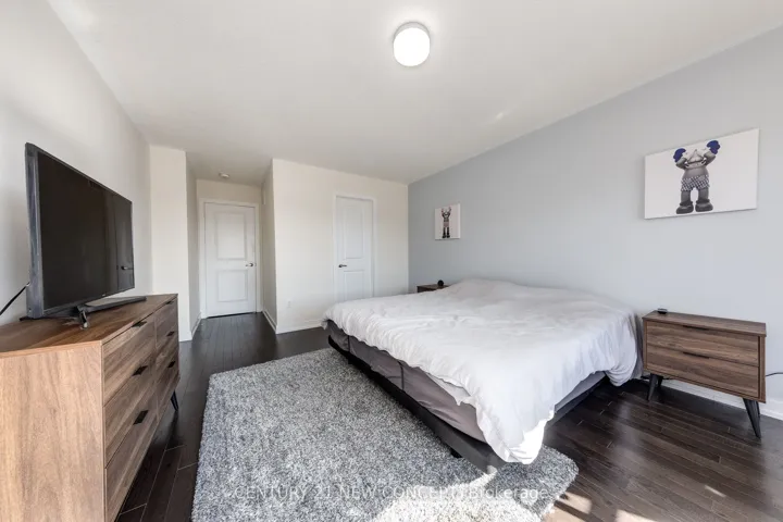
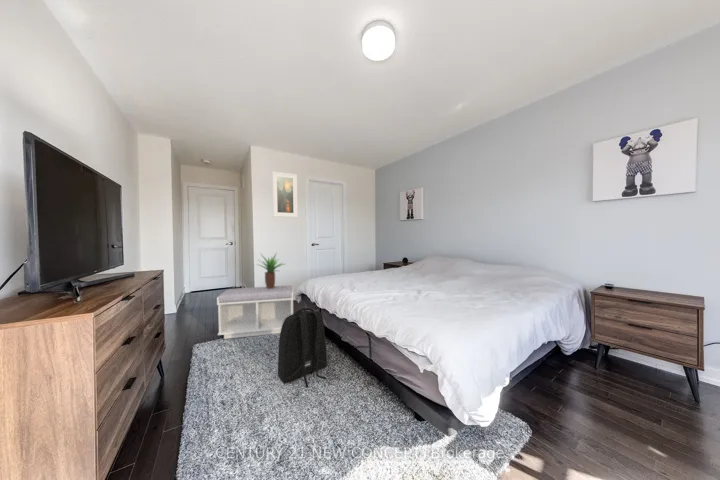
+ bench (259, 309)
+ backpack (305, 340)
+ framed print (285, 195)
+ potted plant (272, 270)
